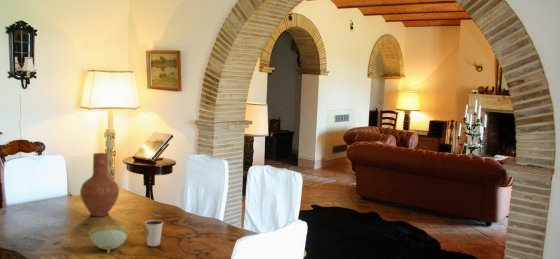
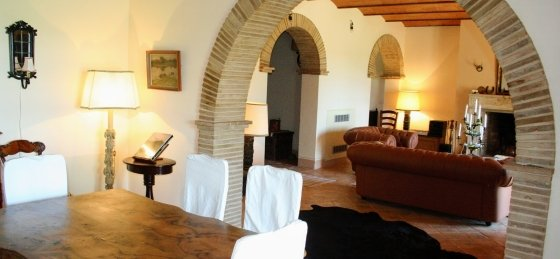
- dixie cup (153, 233)
- vase (100, 184)
- decorative bowl (108, 235)
